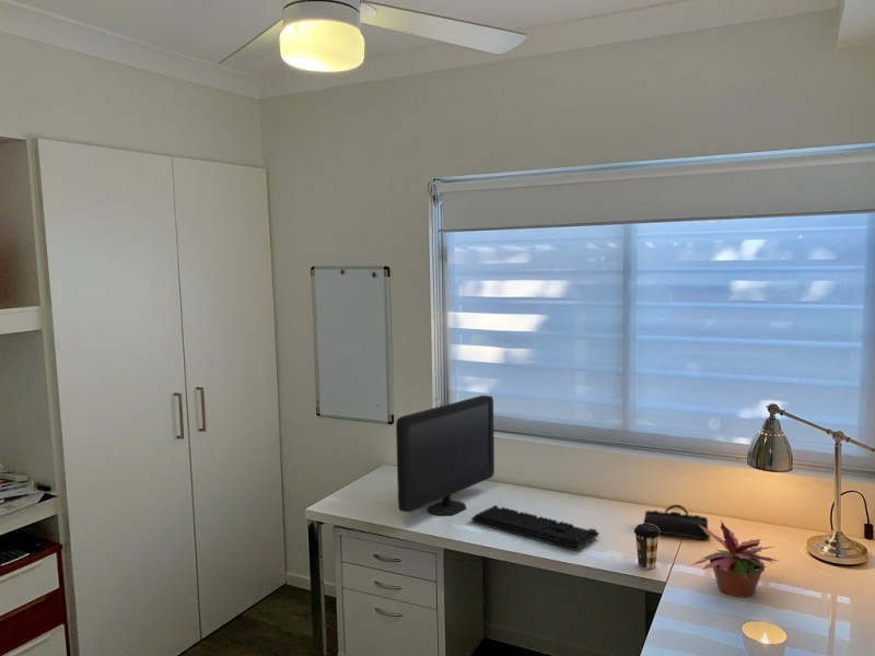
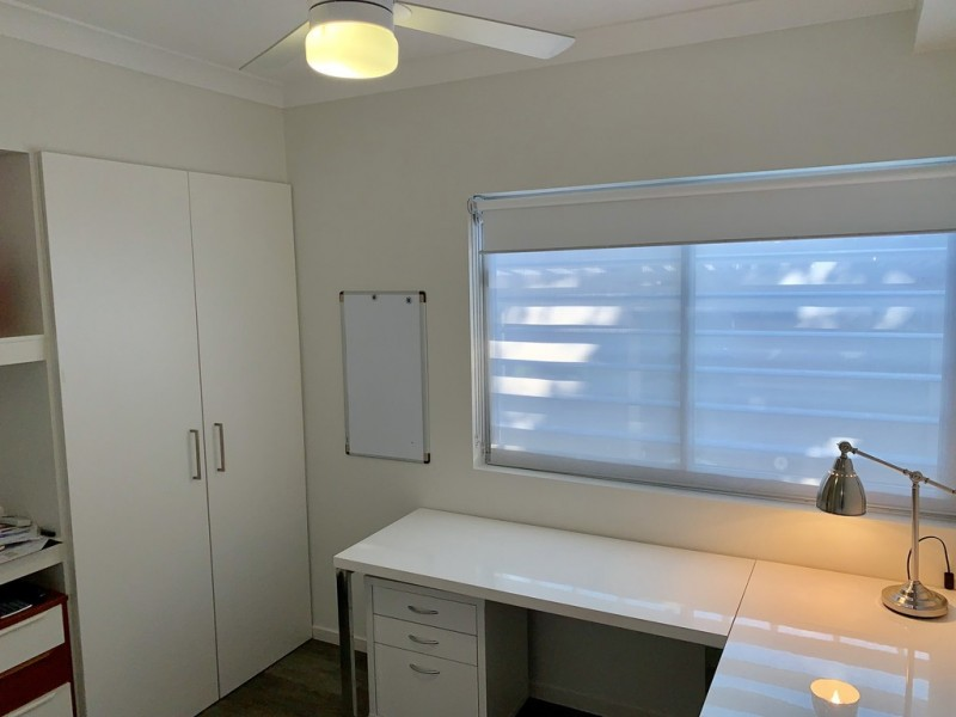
- pencil case (675, 518)
- coffee cup (646, 546)
- potted plant (736, 553)
- keyboard (533, 525)
- computer monitor (445, 456)
